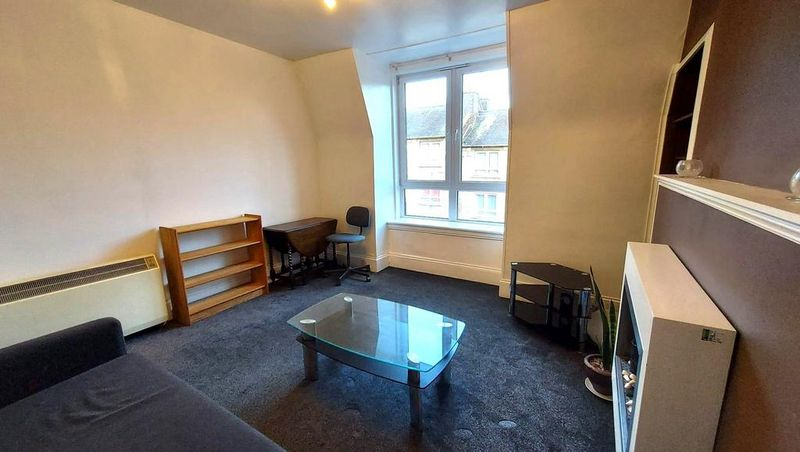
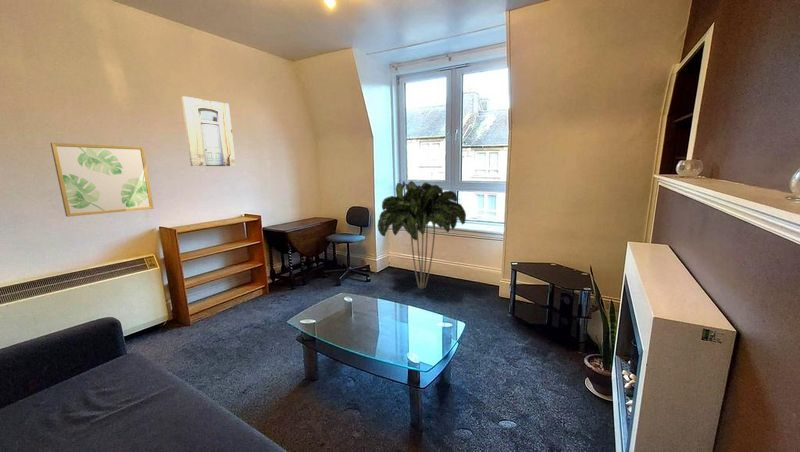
+ indoor plant (422, 235)
+ wall art (210, 133)
+ wall art (107, 179)
